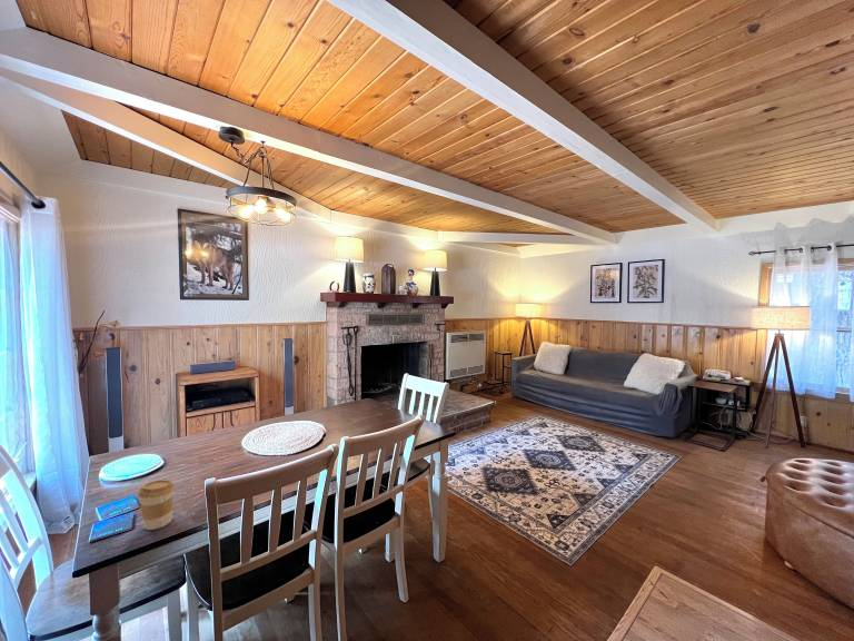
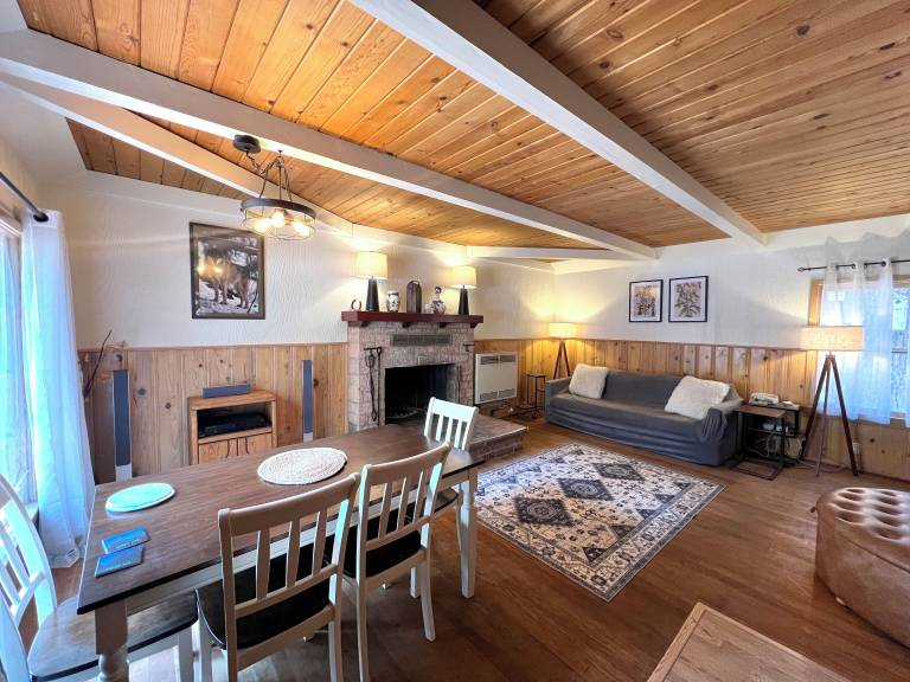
- coffee cup (157, 503)
